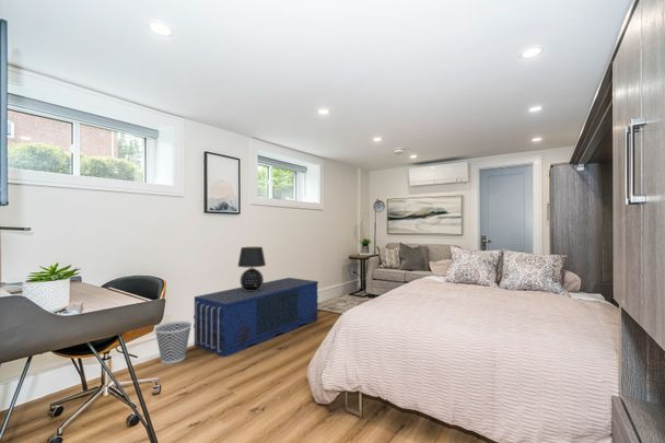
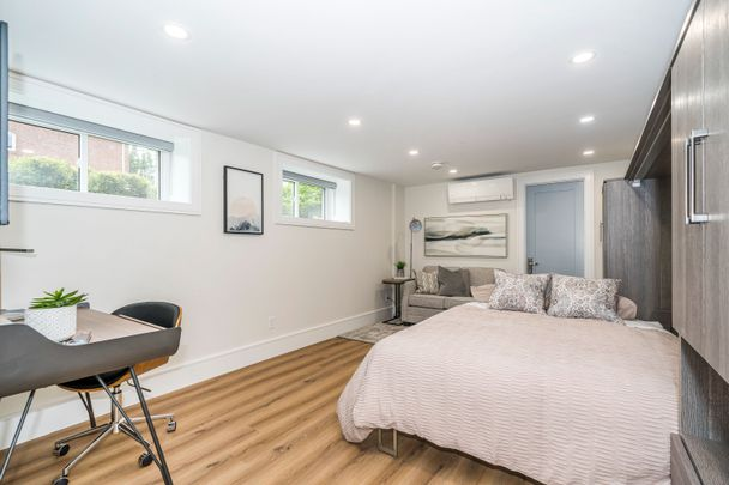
- shipping container (264, 310)
- table lamp (252, 268)
- wastebasket (173, 342)
